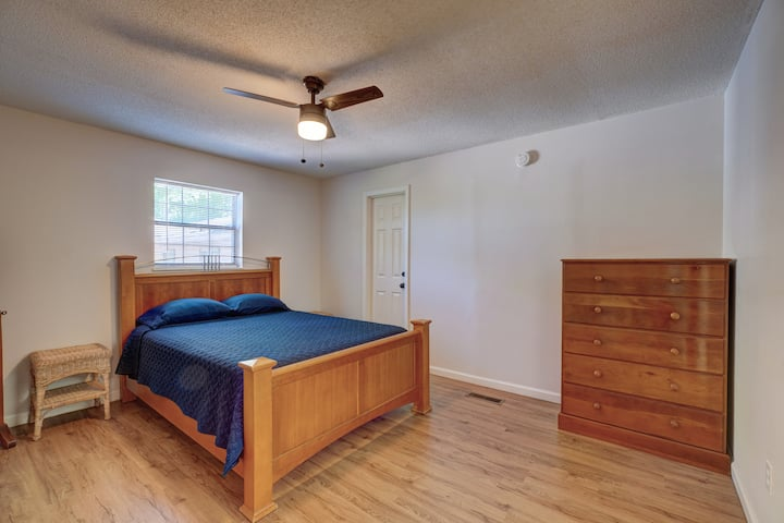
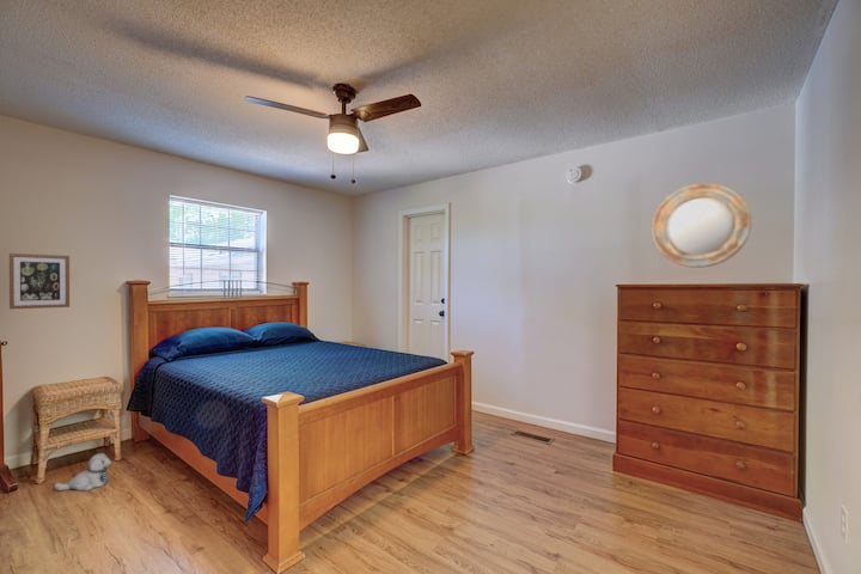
+ plush toy (85, 470)
+ wall art (41, 281)
+ home mirror (698, 225)
